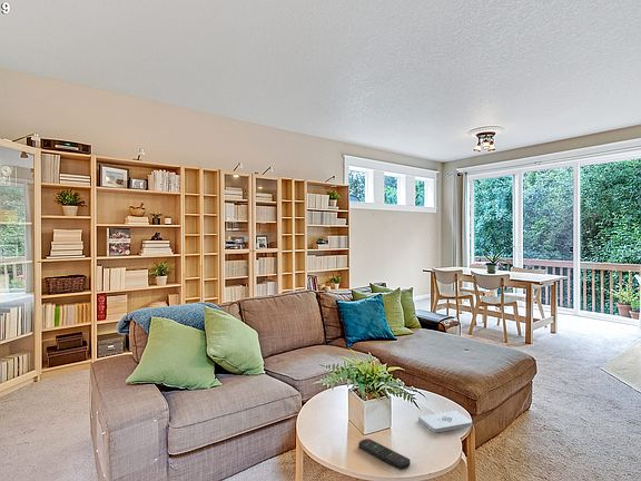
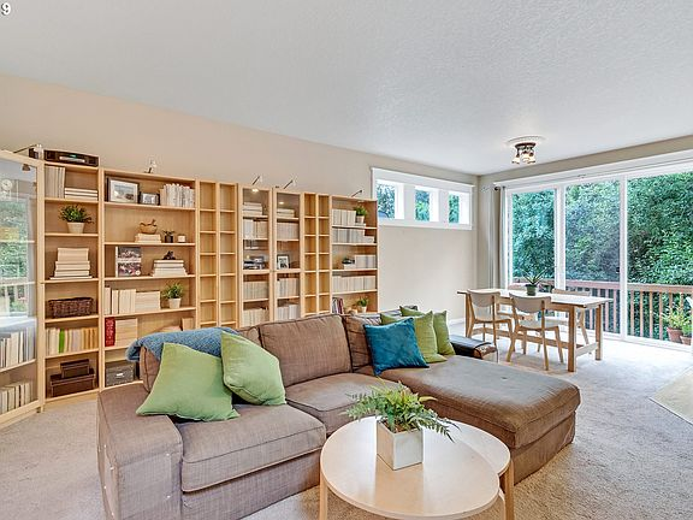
- notepad (445, 421)
- remote control (383, 452)
